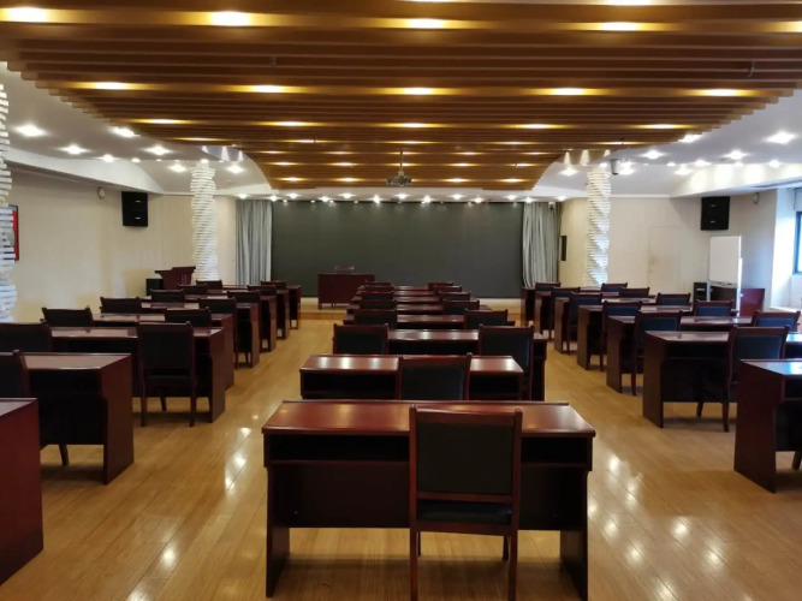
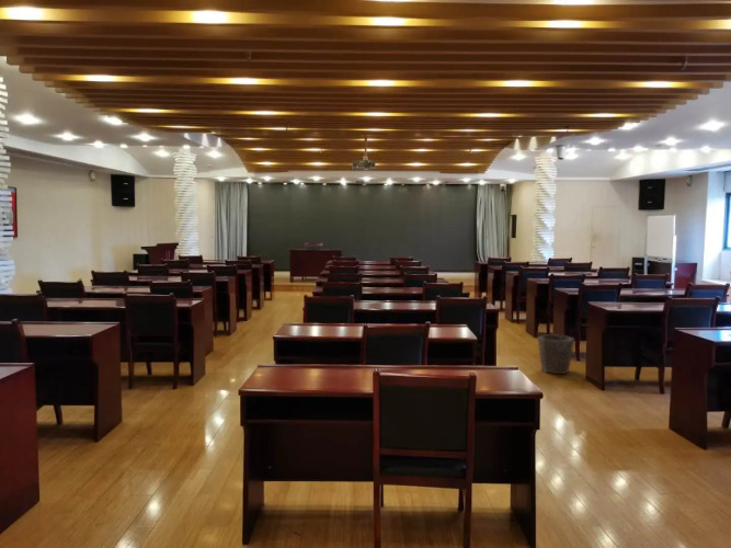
+ waste bin (555, 354)
